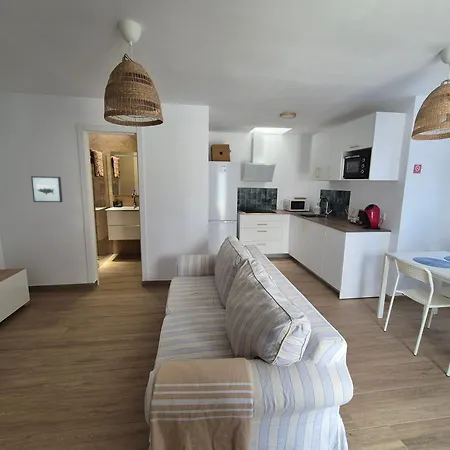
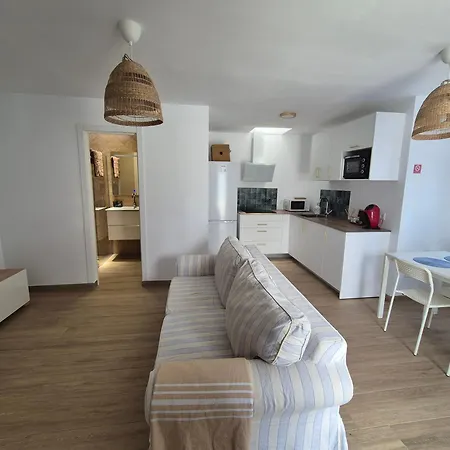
- wall art (47, 189)
